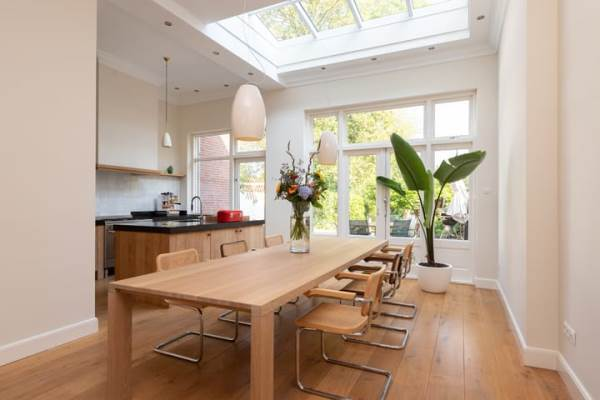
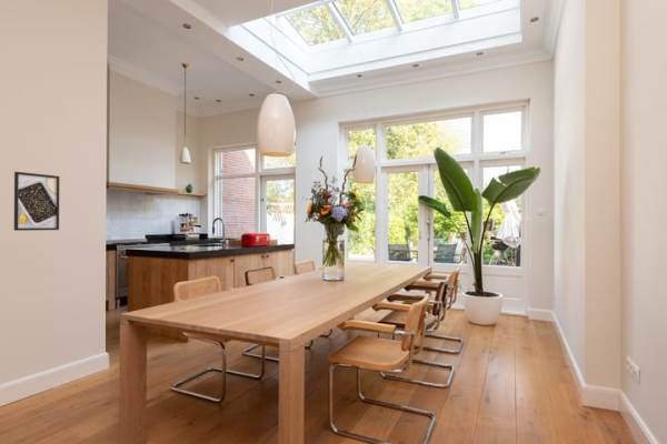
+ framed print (37, 202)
